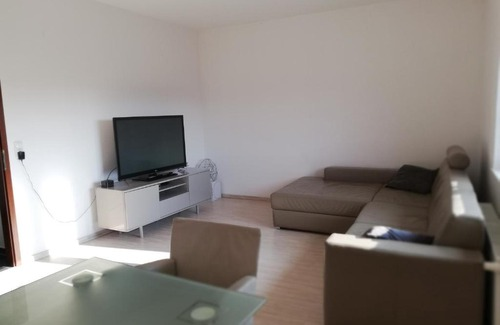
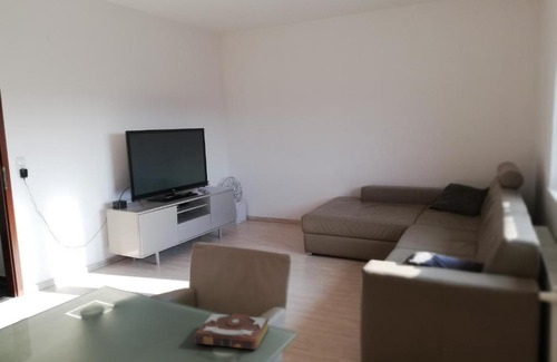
+ book (233, 330)
